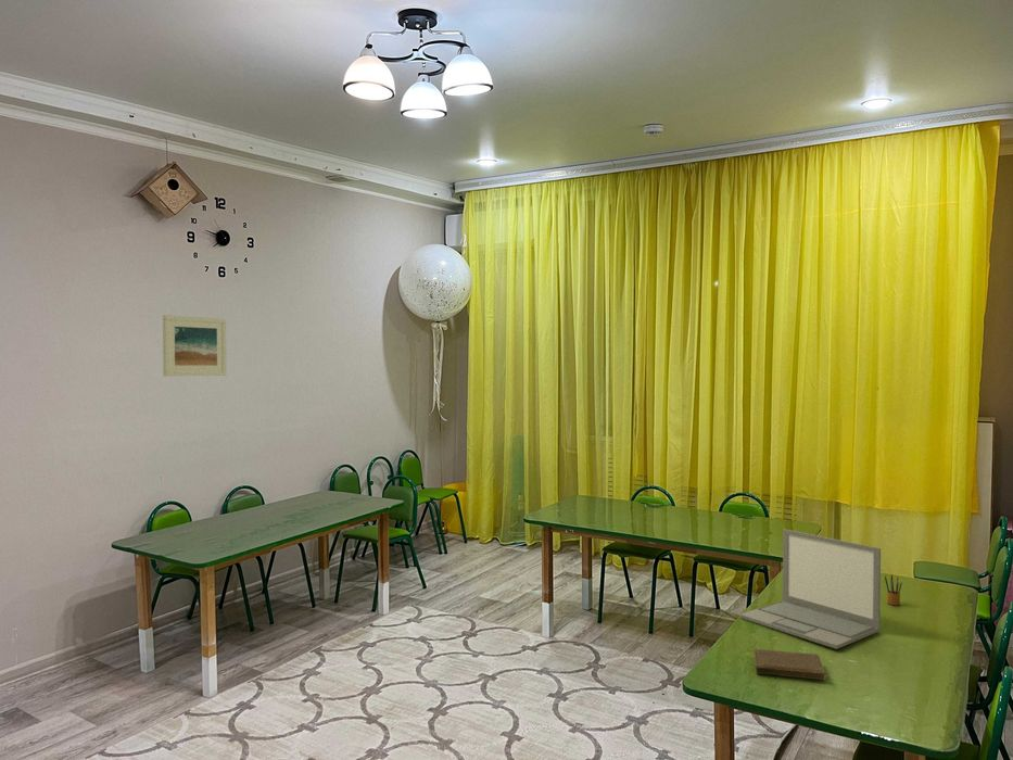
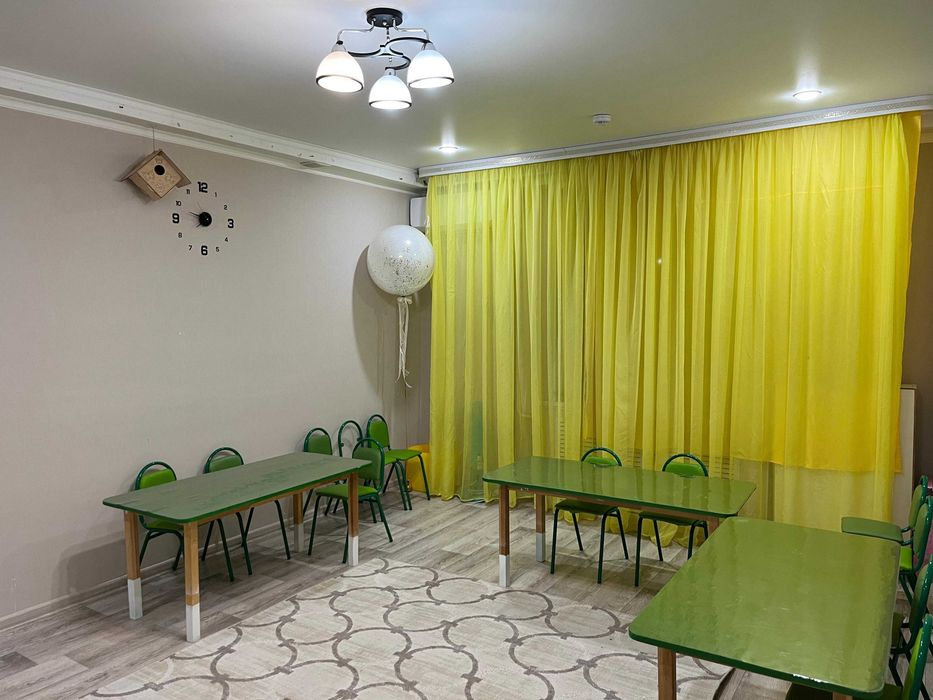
- book (789, 667)
- laptop (808, 583)
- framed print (195, 346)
- pencil box (892, 588)
